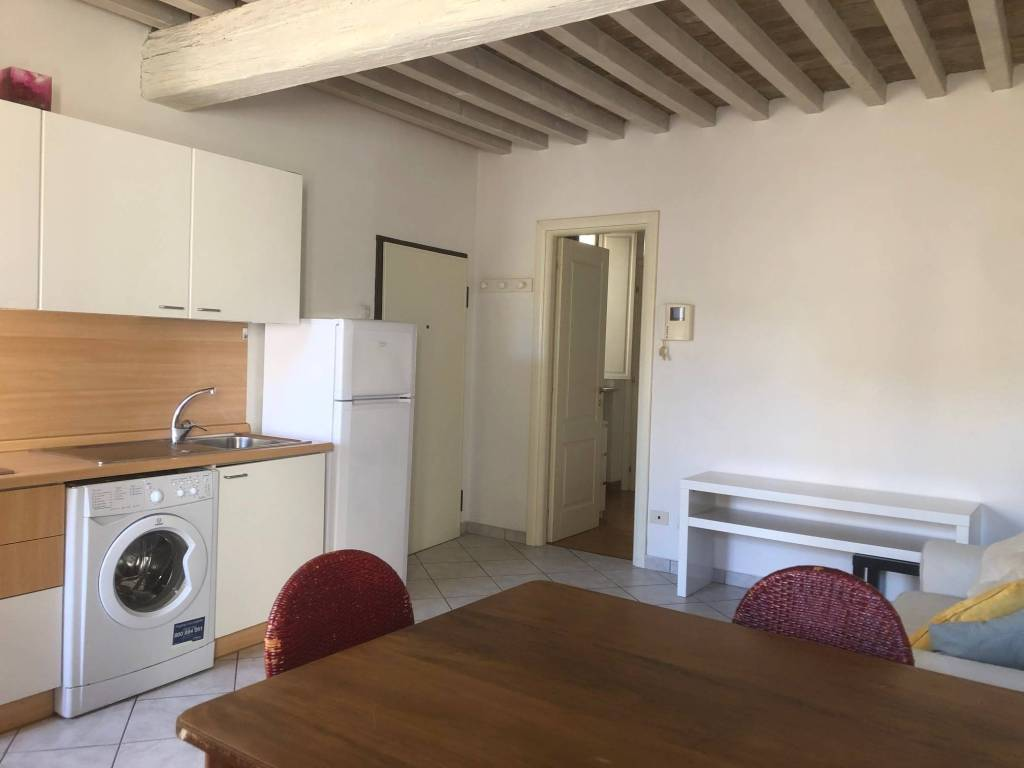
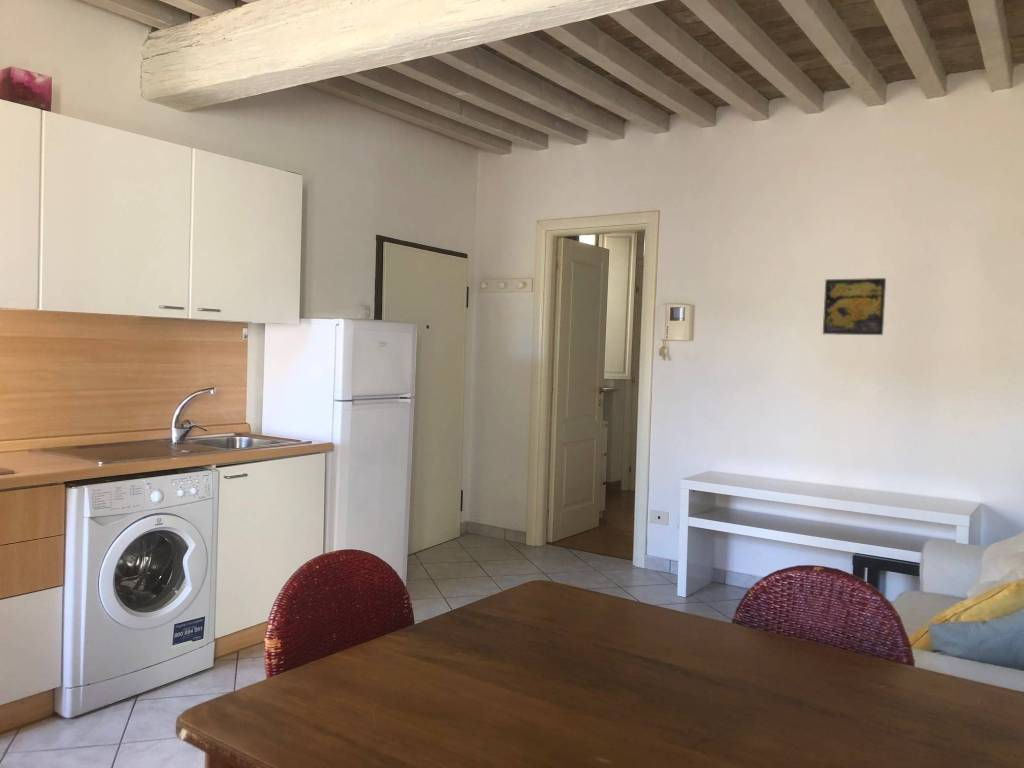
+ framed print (853, 306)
